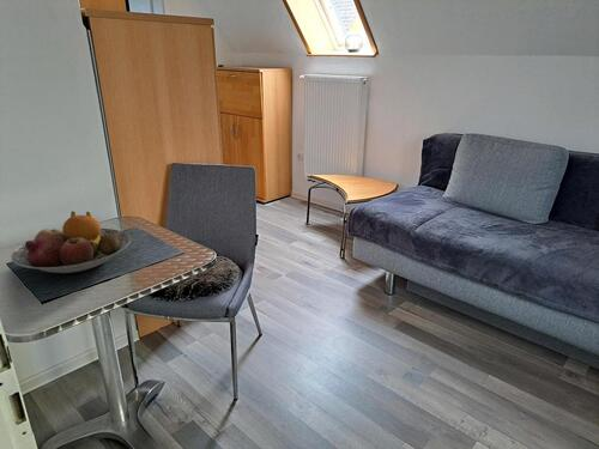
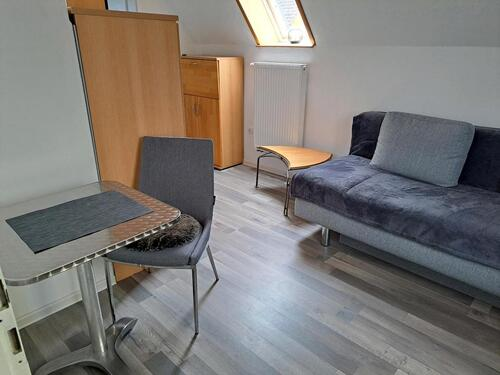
- fruit bowl (73, 241)
